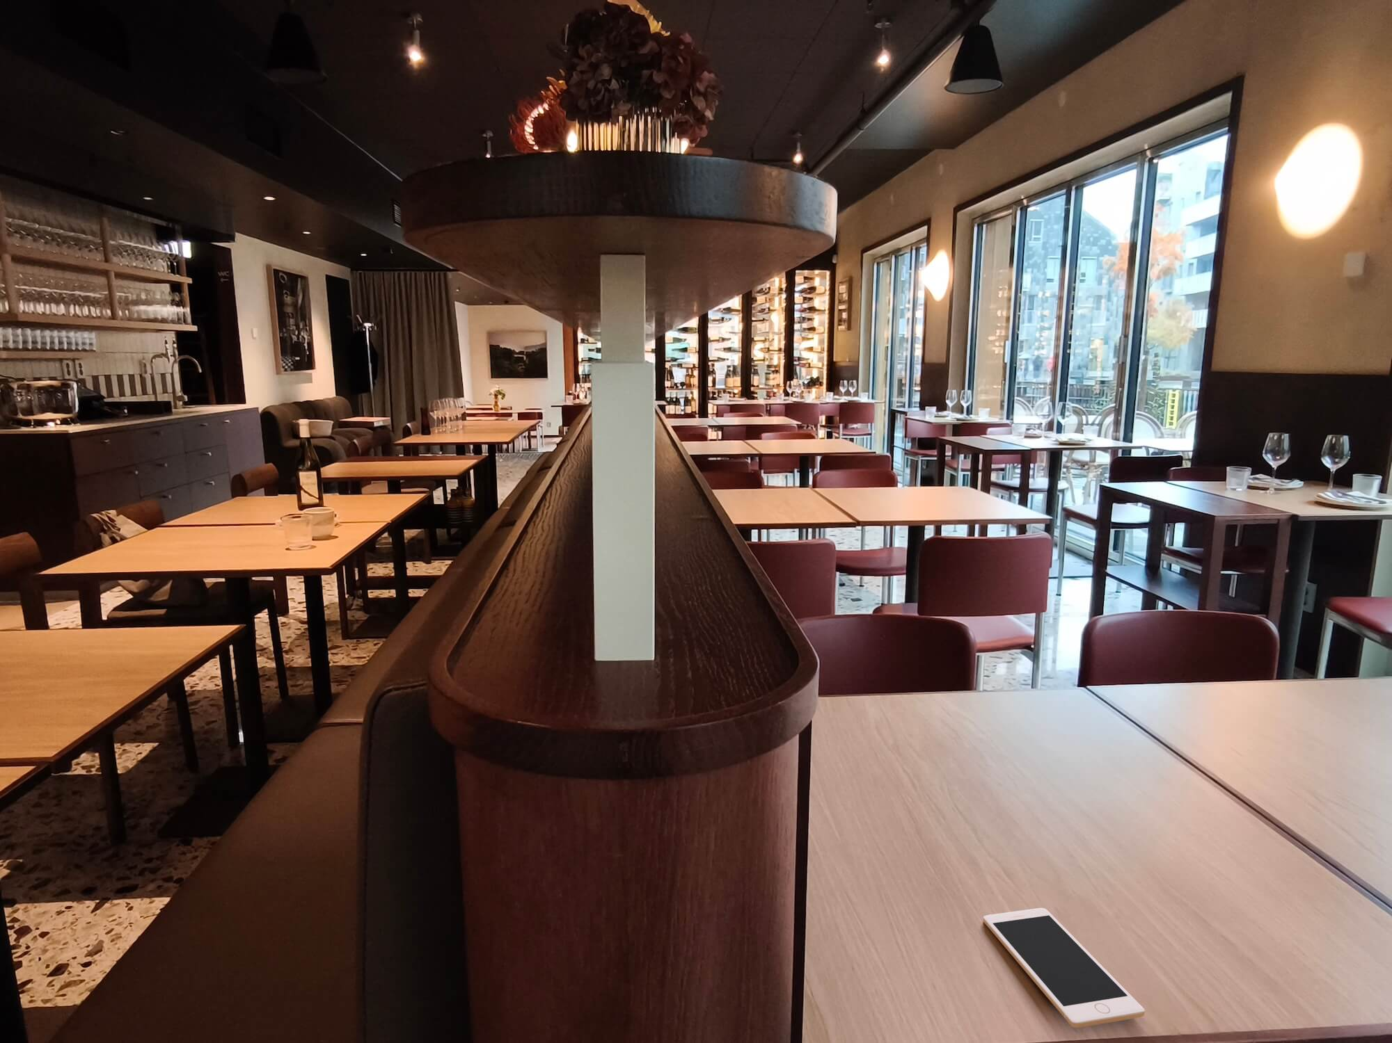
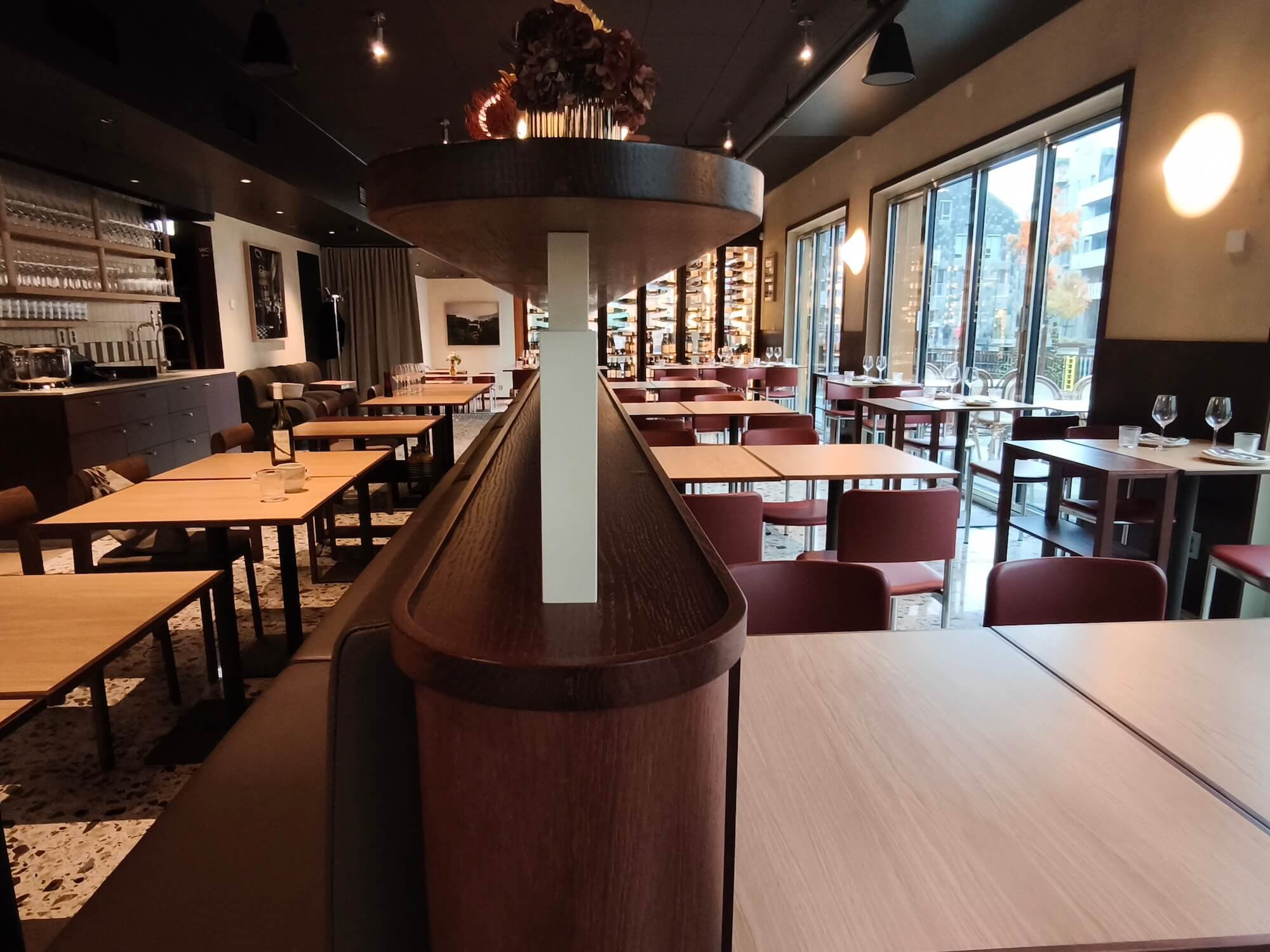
- cell phone (1058, 962)
